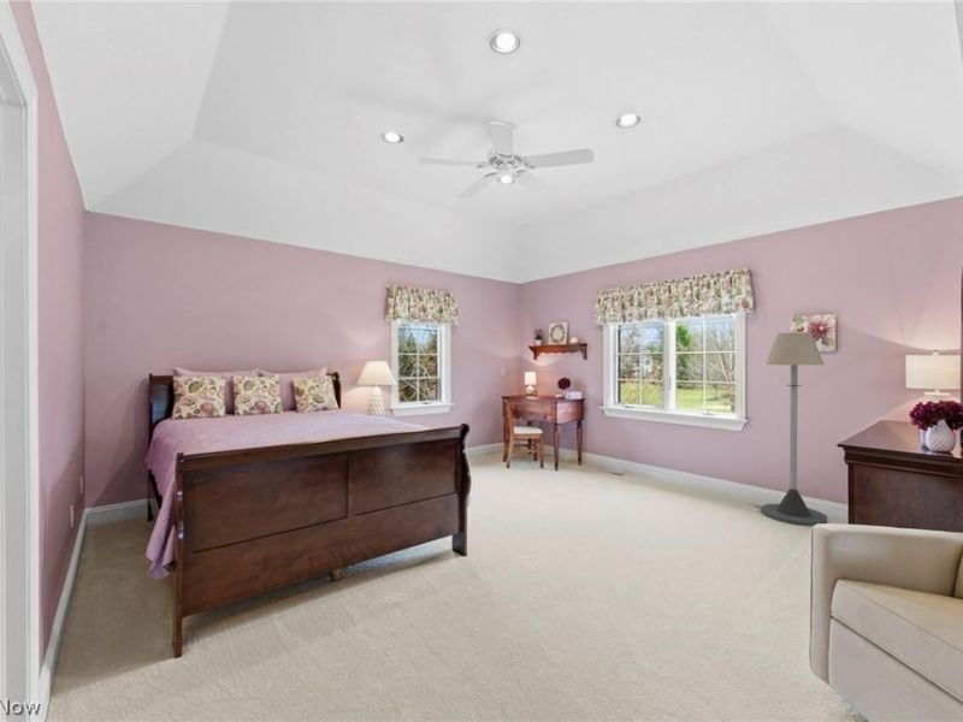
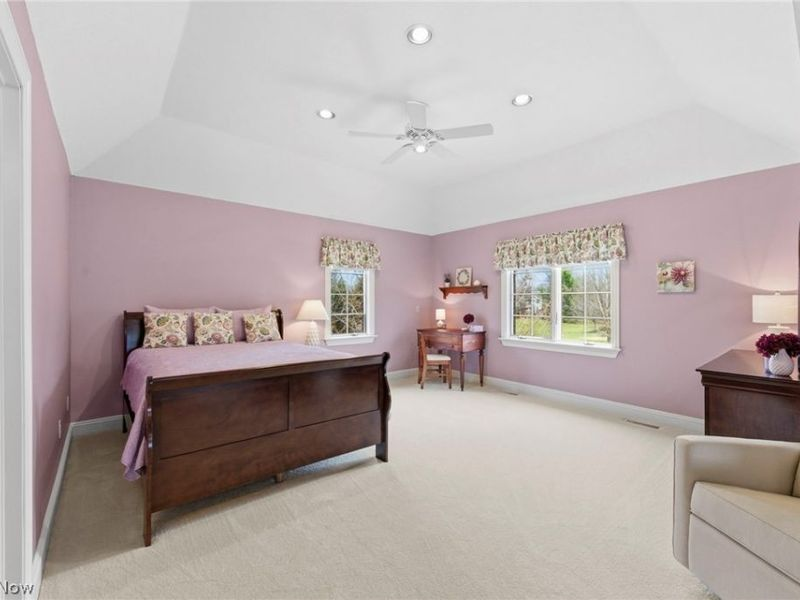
- floor lamp (793, 424)
